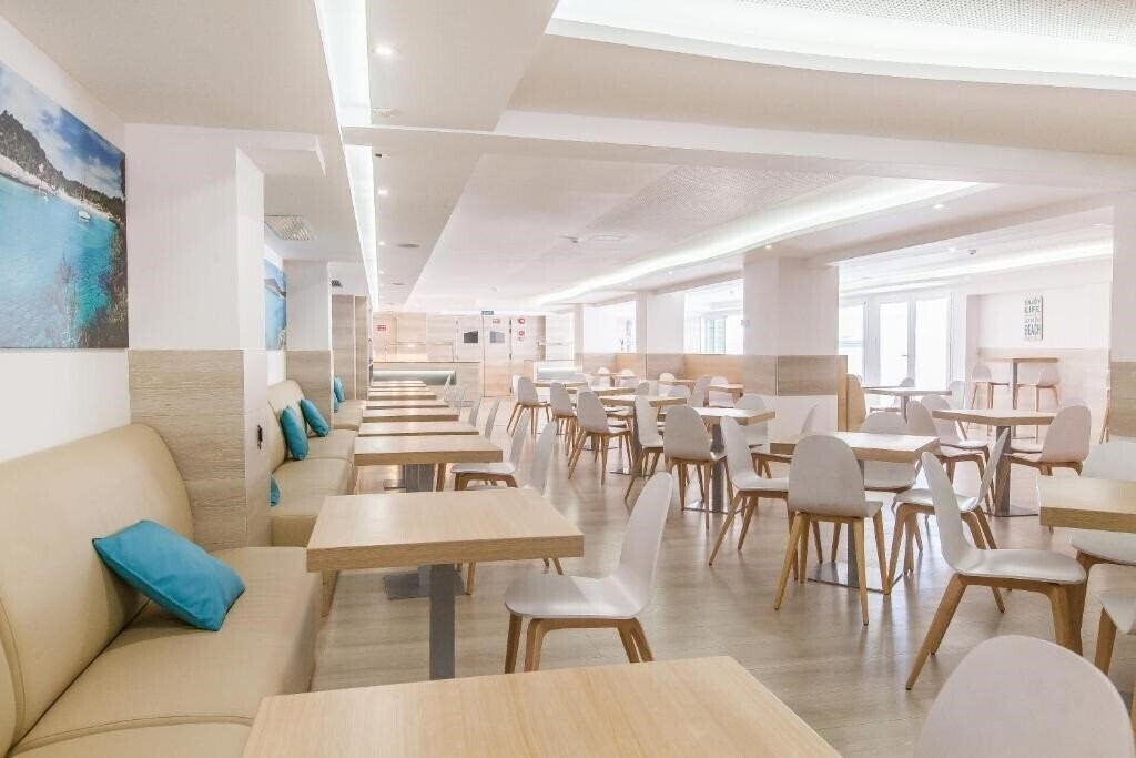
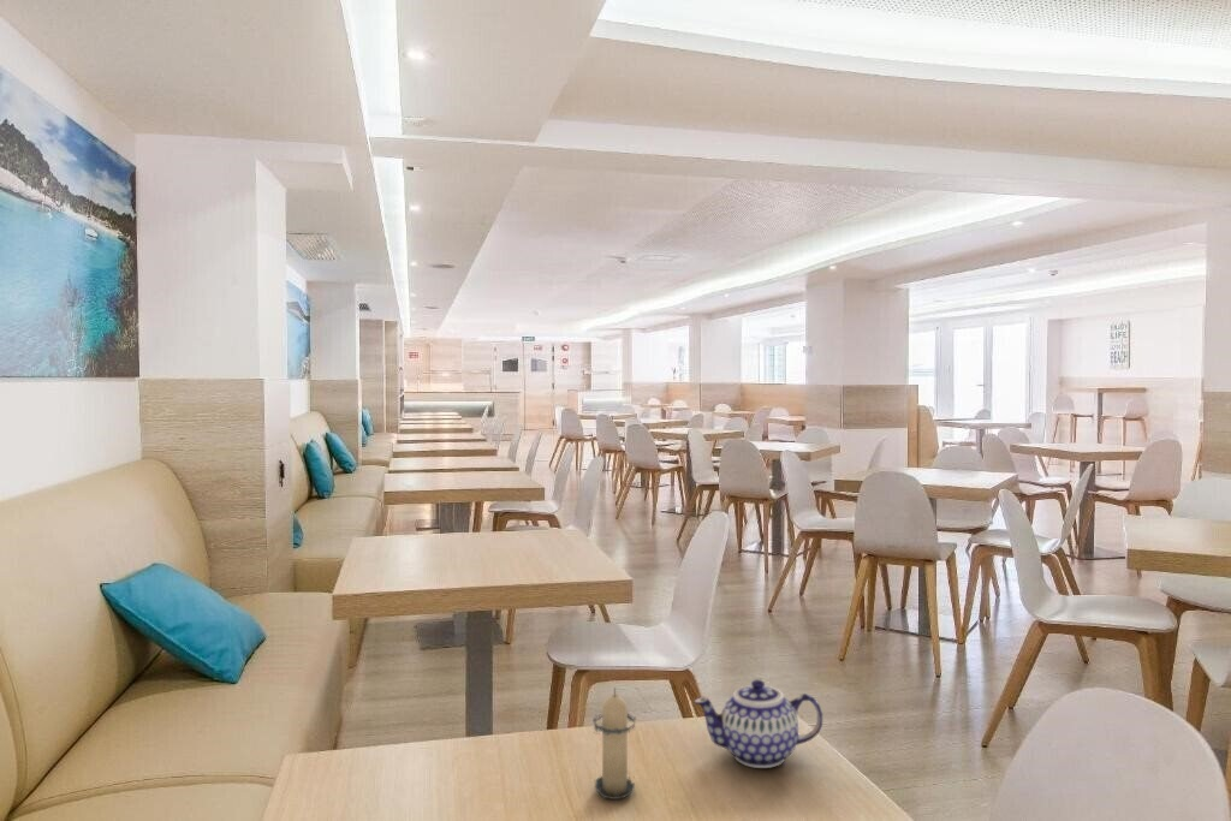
+ candle (614, 739)
+ teapot (757, 718)
